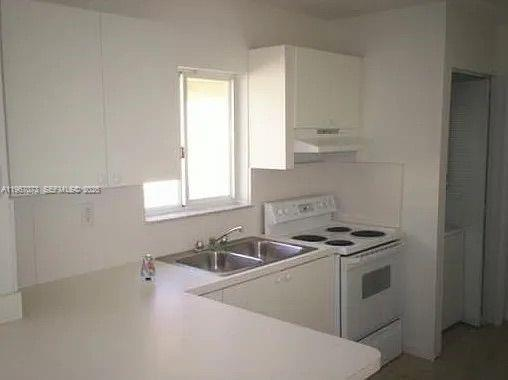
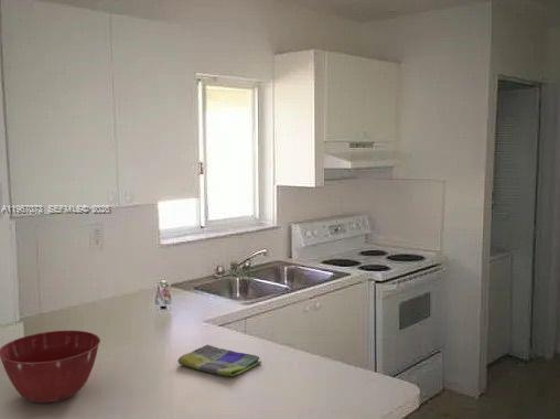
+ mixing bowl (52, 369)
+ dish towel (218, 359)
